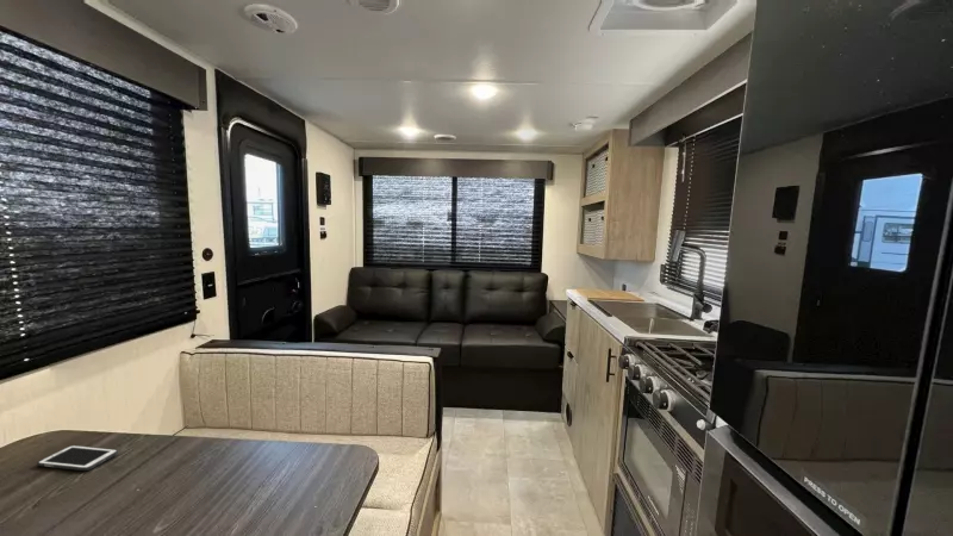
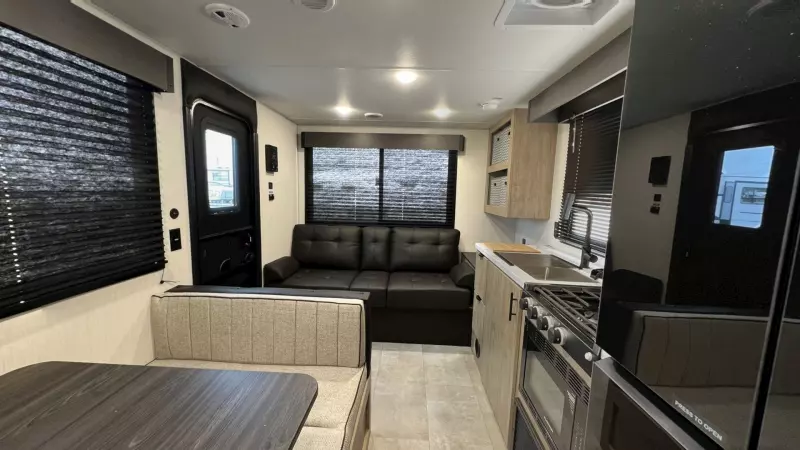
- cell phone (79, 457)
